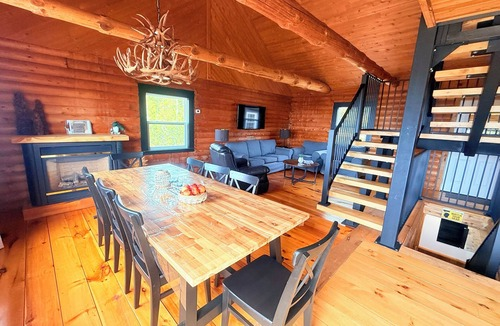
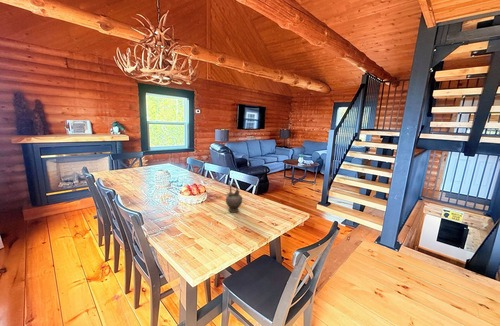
+ teapot (232, 196)
